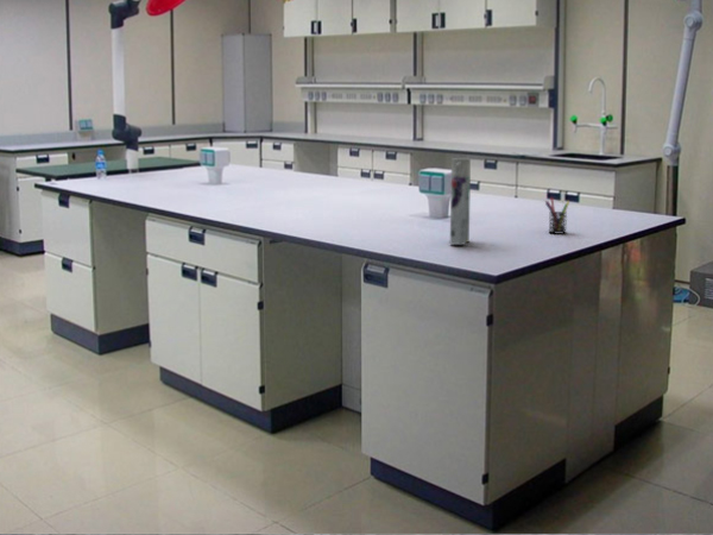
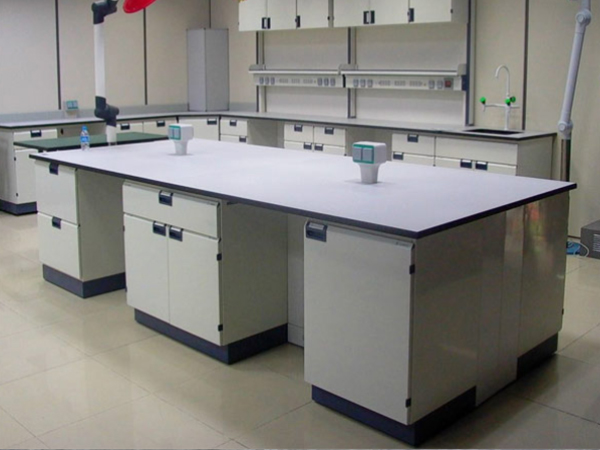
- pen holder (559, 215)
- aerosol can (460, 200)
